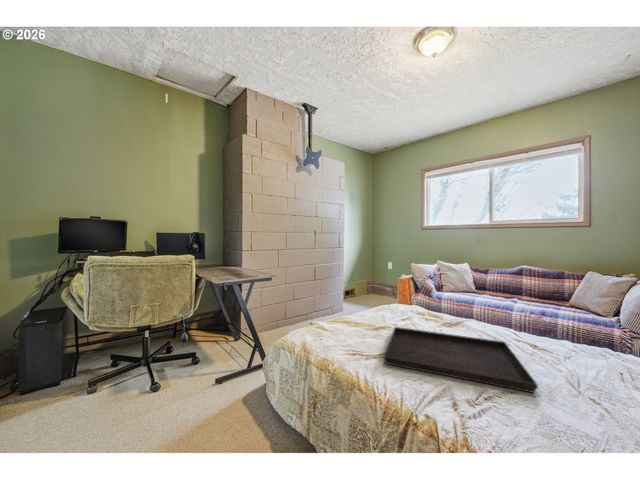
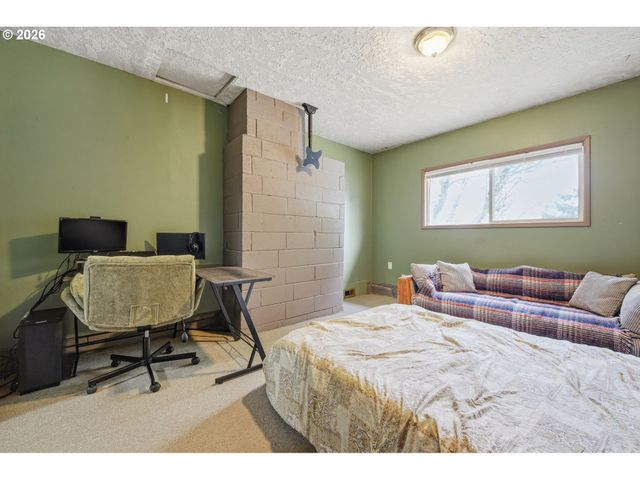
- serving tray (448, 352)
